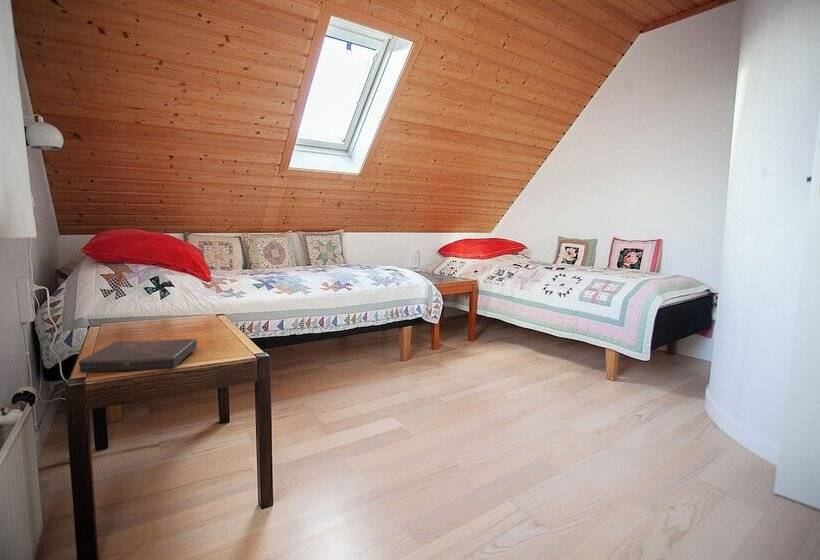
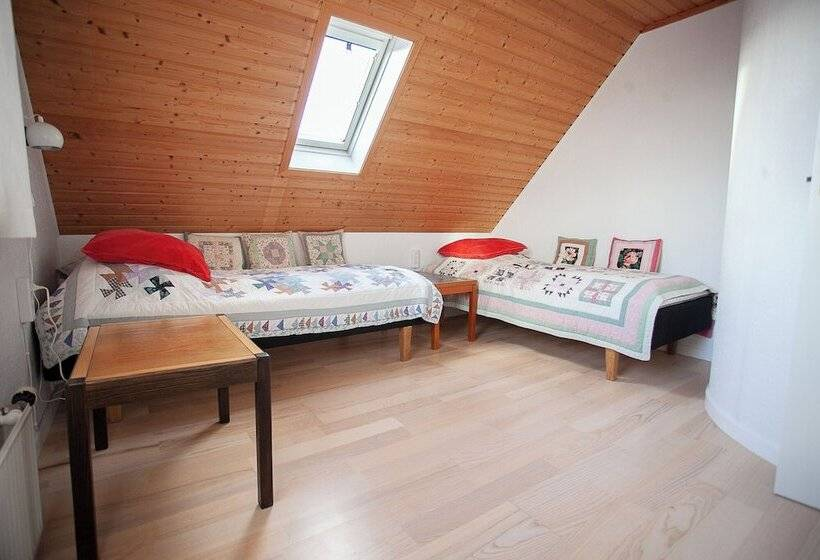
- book (143, 353)
